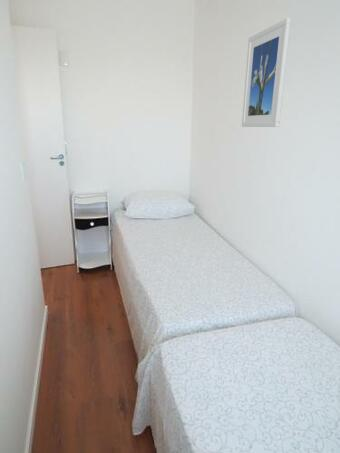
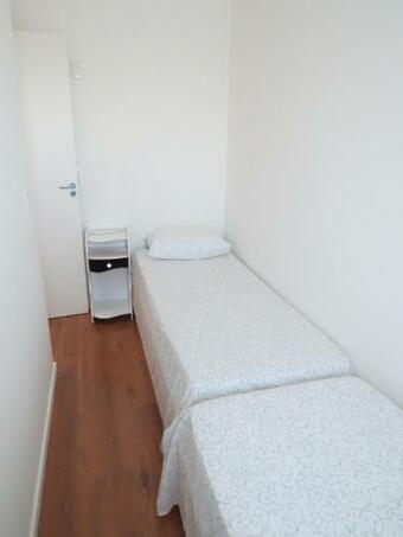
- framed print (262, 79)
